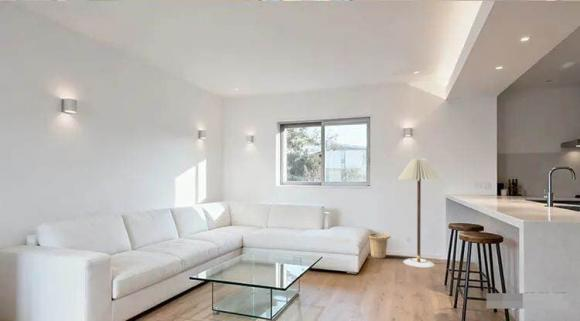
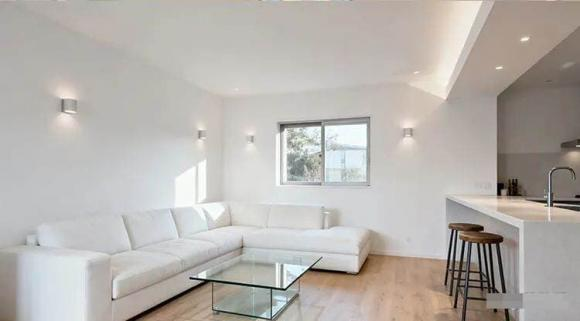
- floor lamp (418, 210)
- basket (378, 245)
